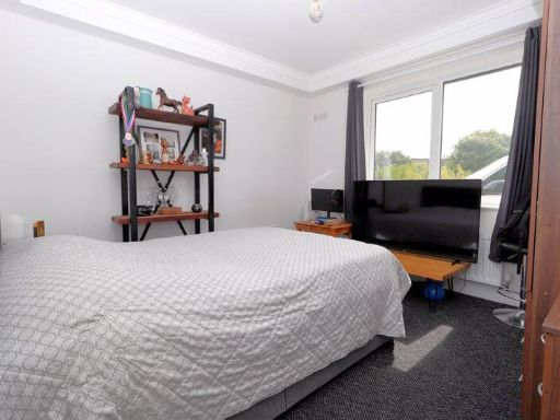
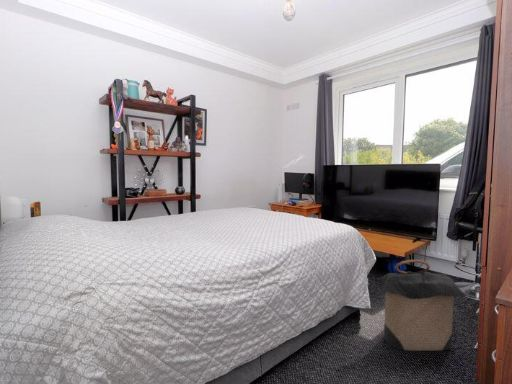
+ laundry hamper (418, 299)
